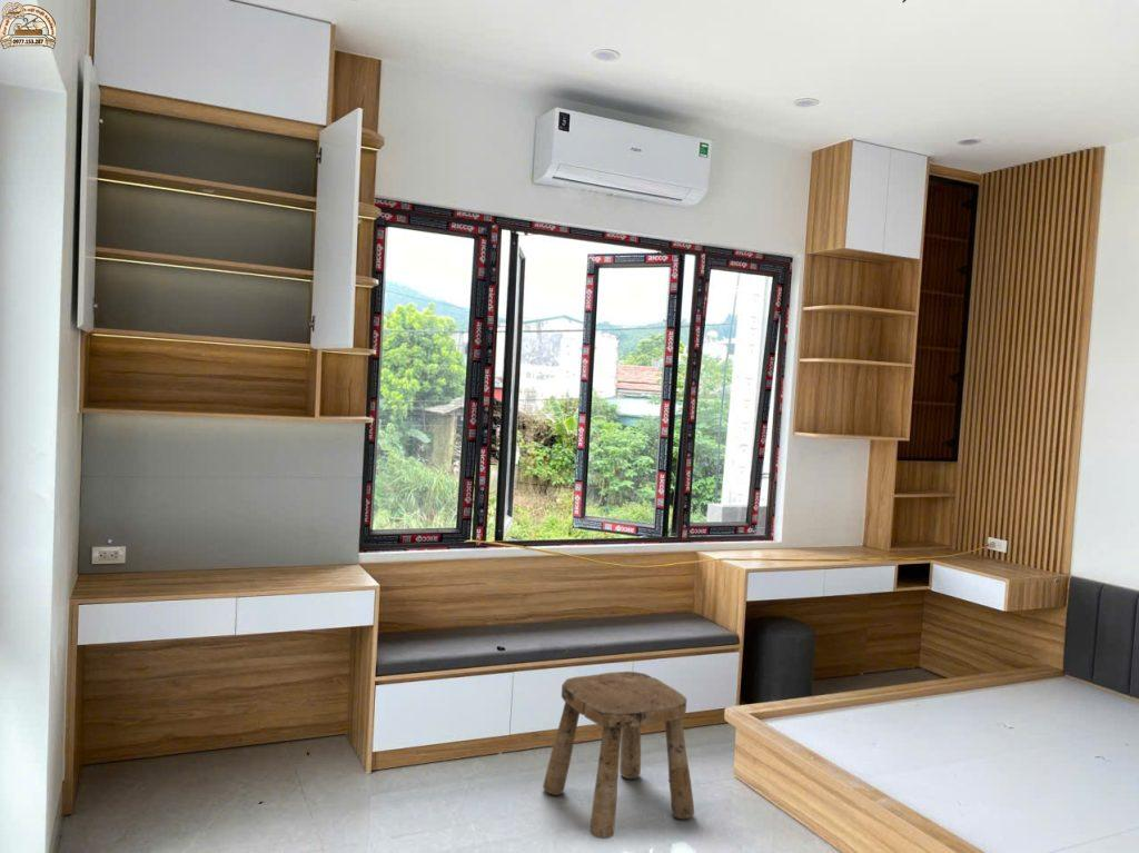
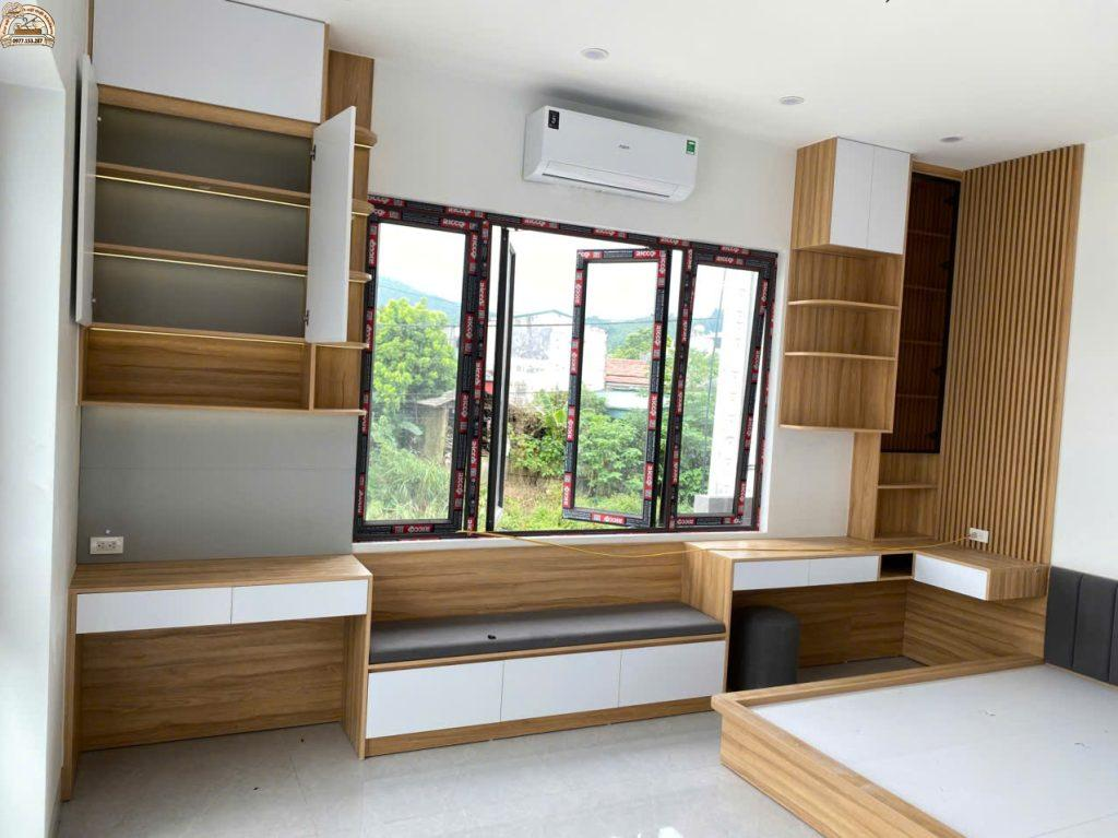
- stool (621, 746)
